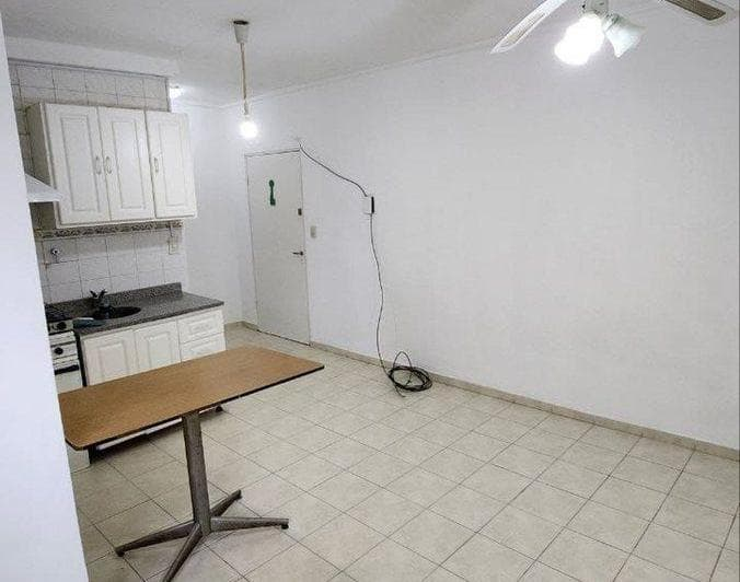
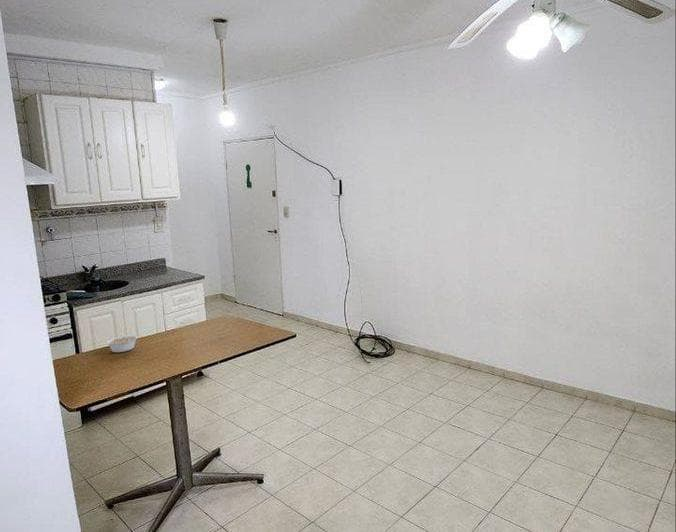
+ legume (123, 343)
